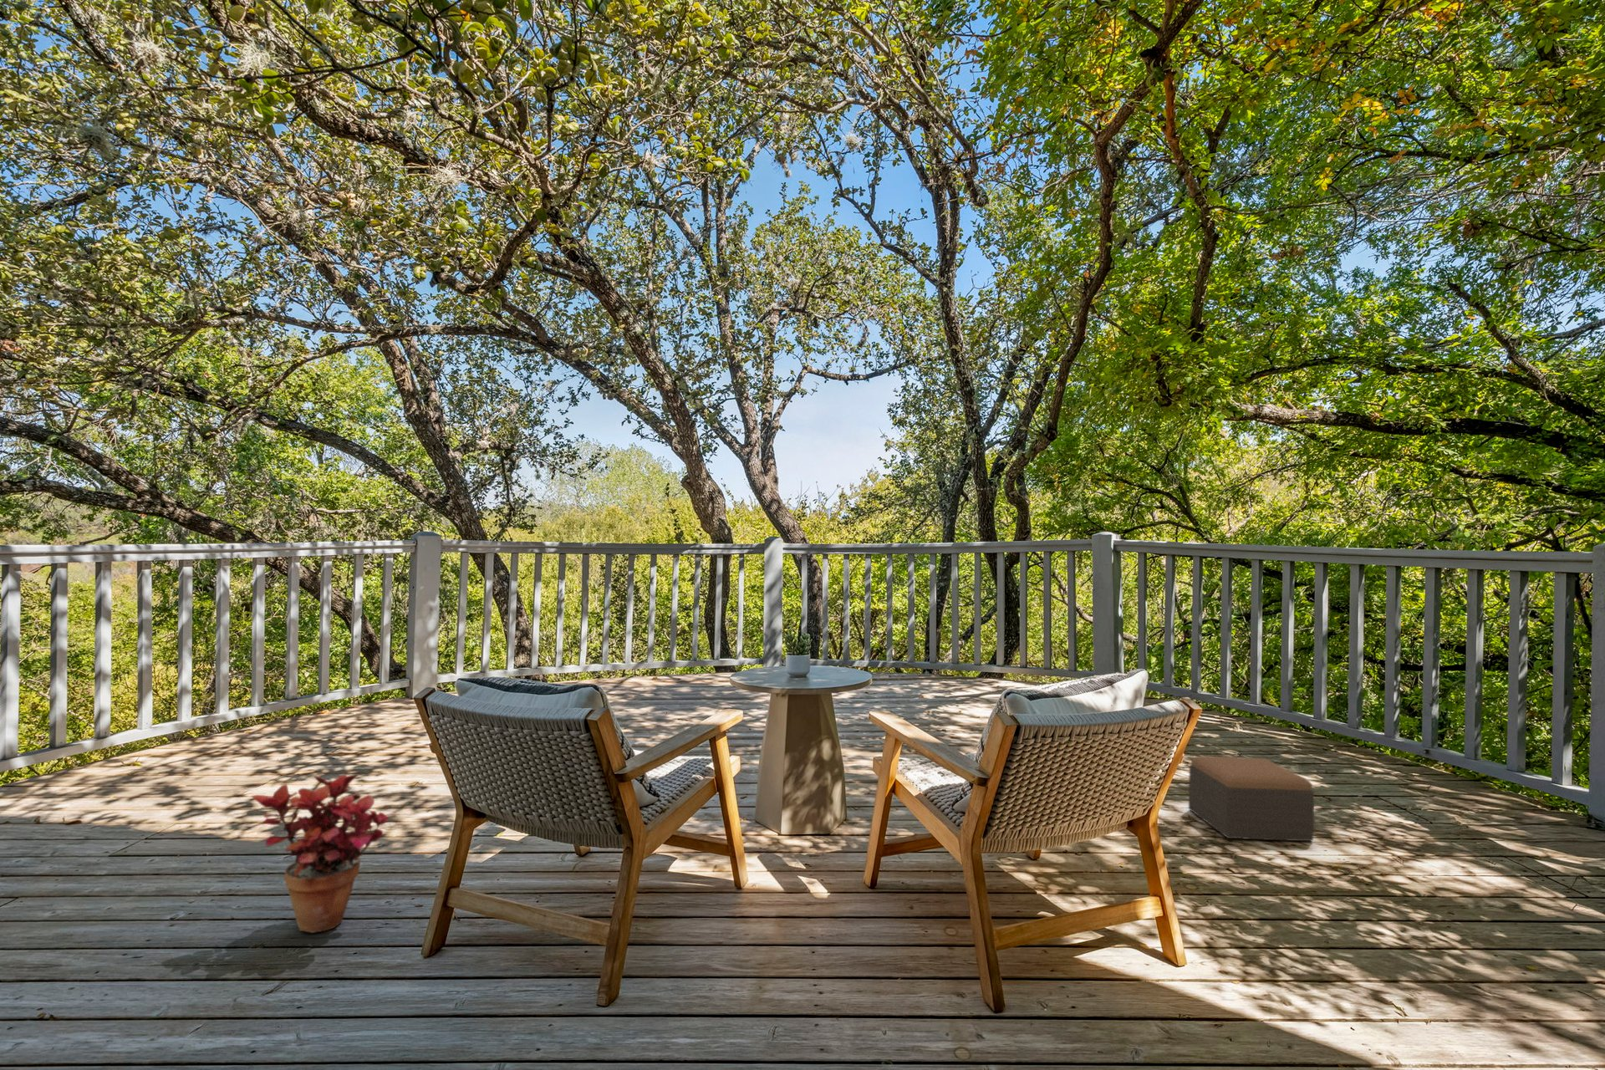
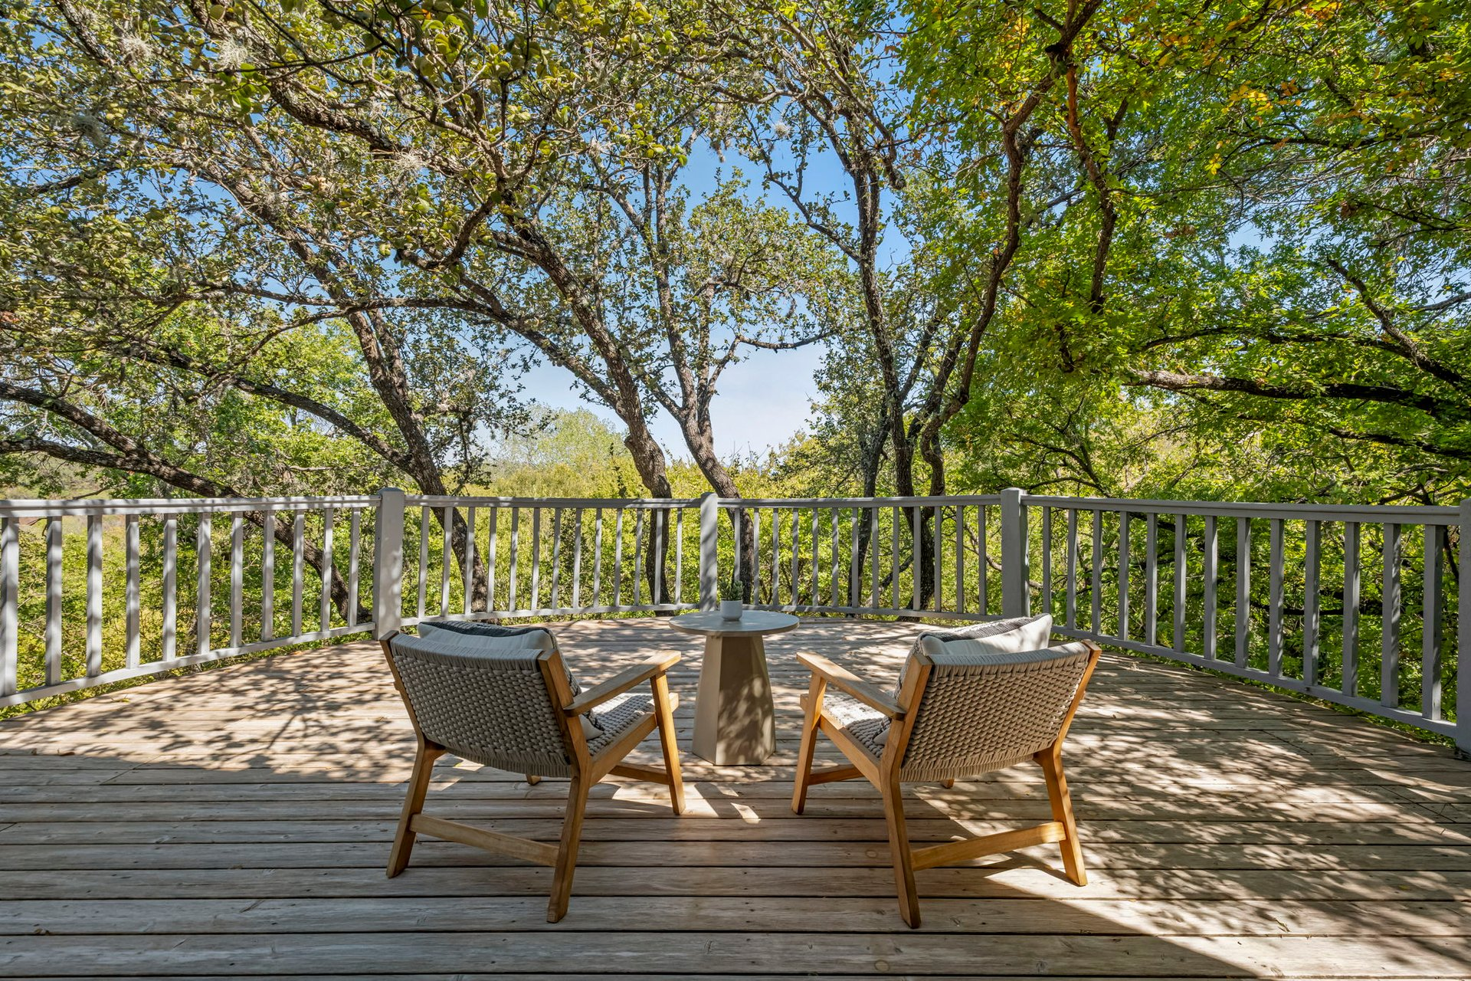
- footstool (1248, 795)
- potted plant (327, 854)
